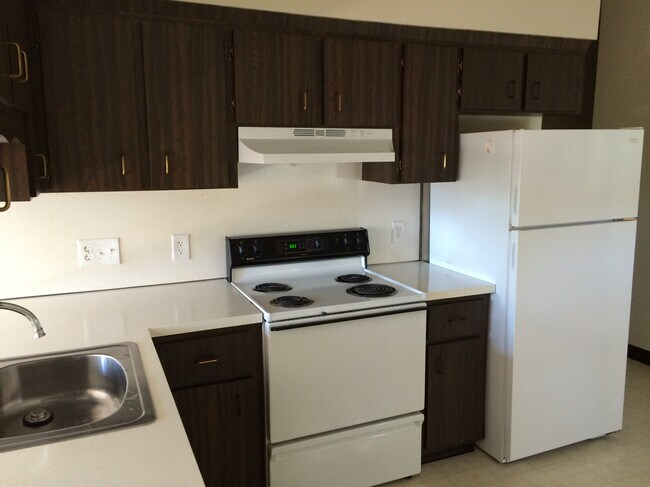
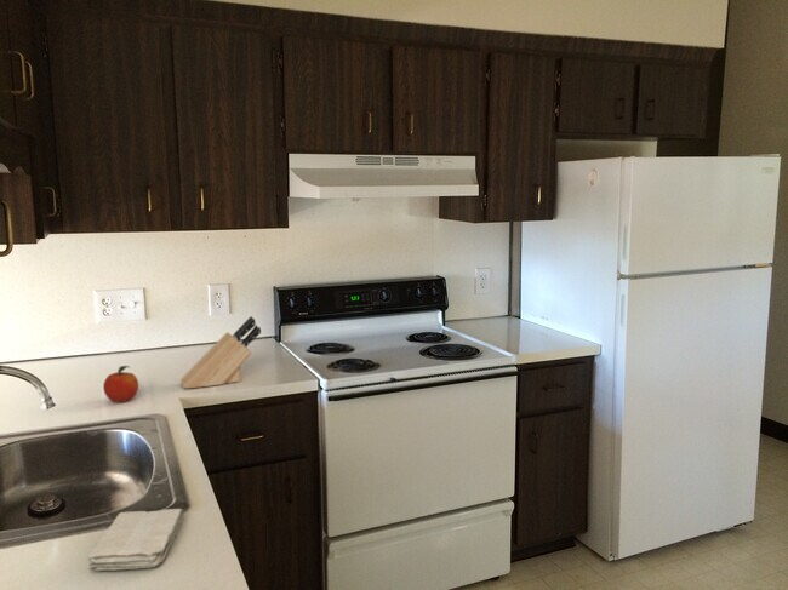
+ washcloth (137, 535)
+ fruit (120, 383)
+ knife block (221, 350)
